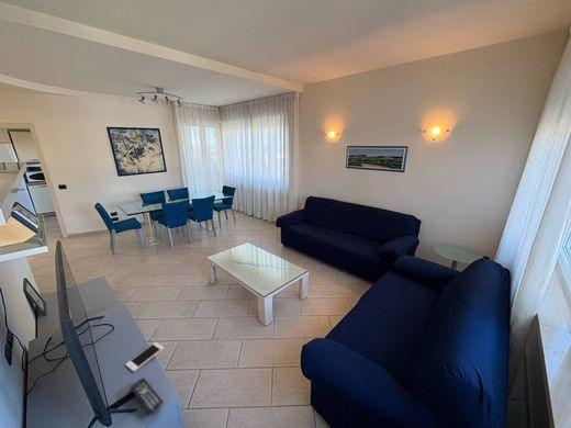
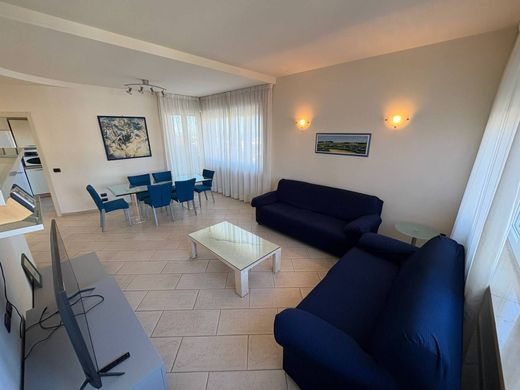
- cell phone (145, 356)
- remote control (145, 394)
